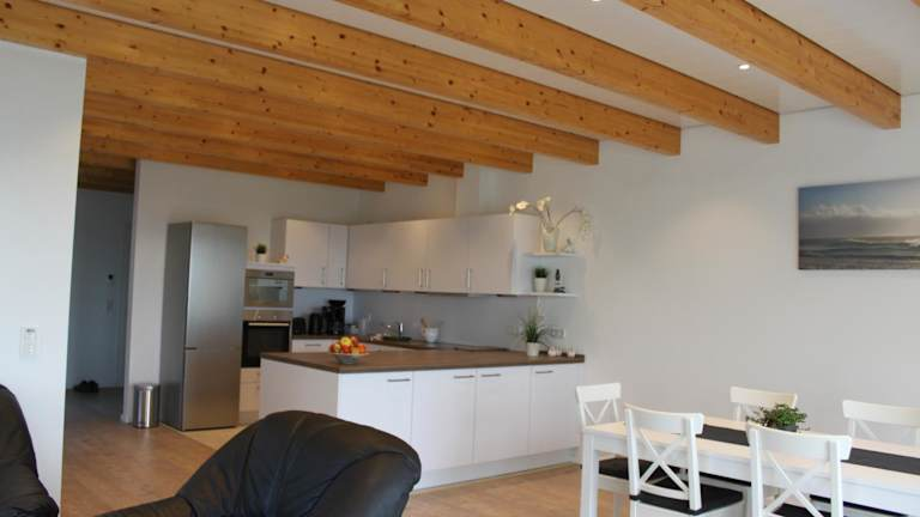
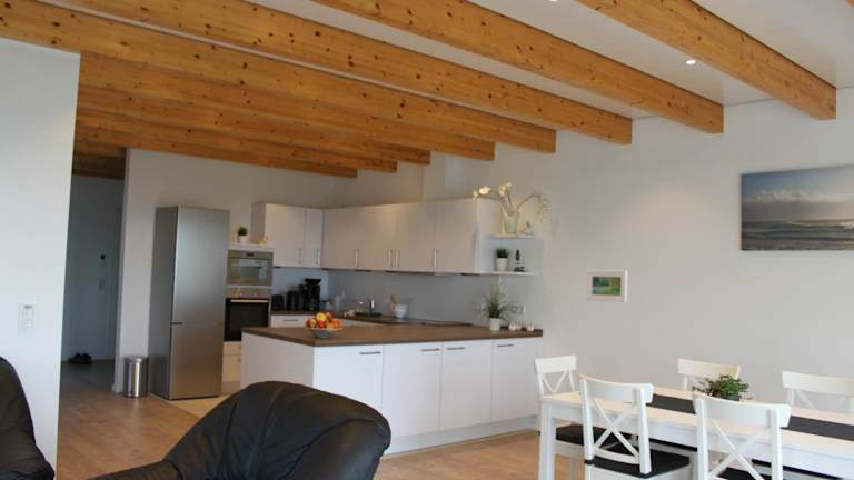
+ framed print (606, 286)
